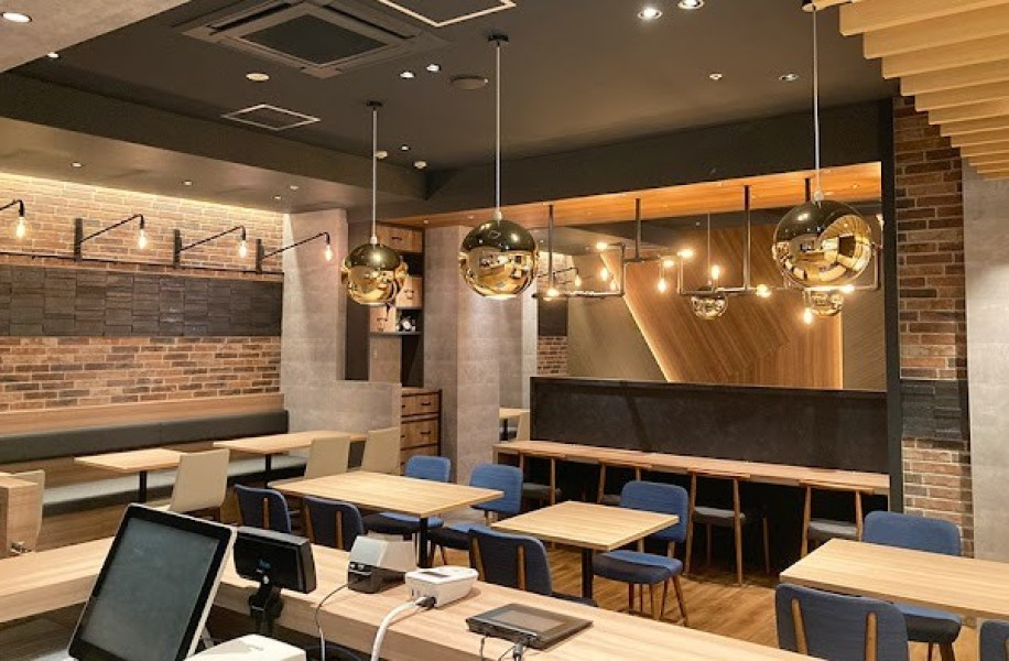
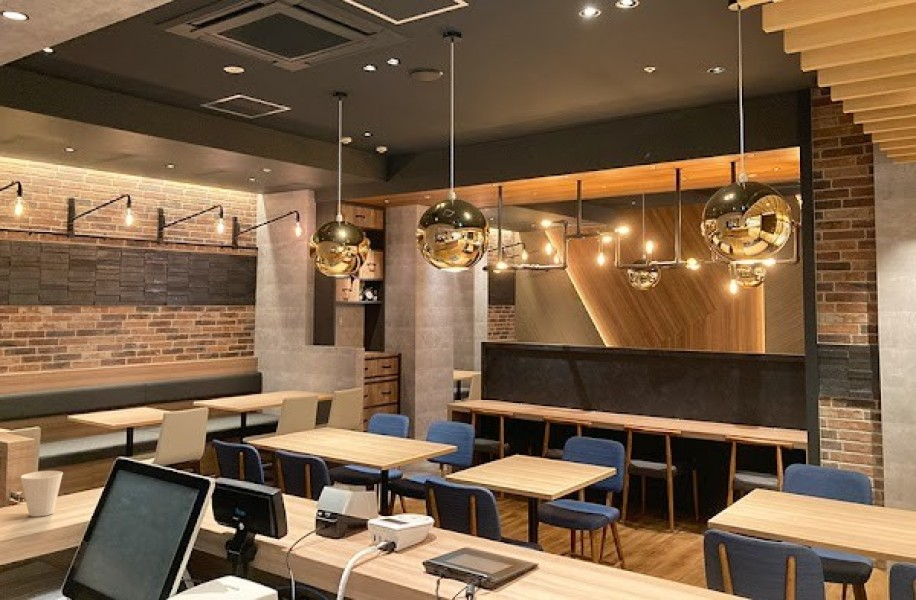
+ cup (41, 494)
